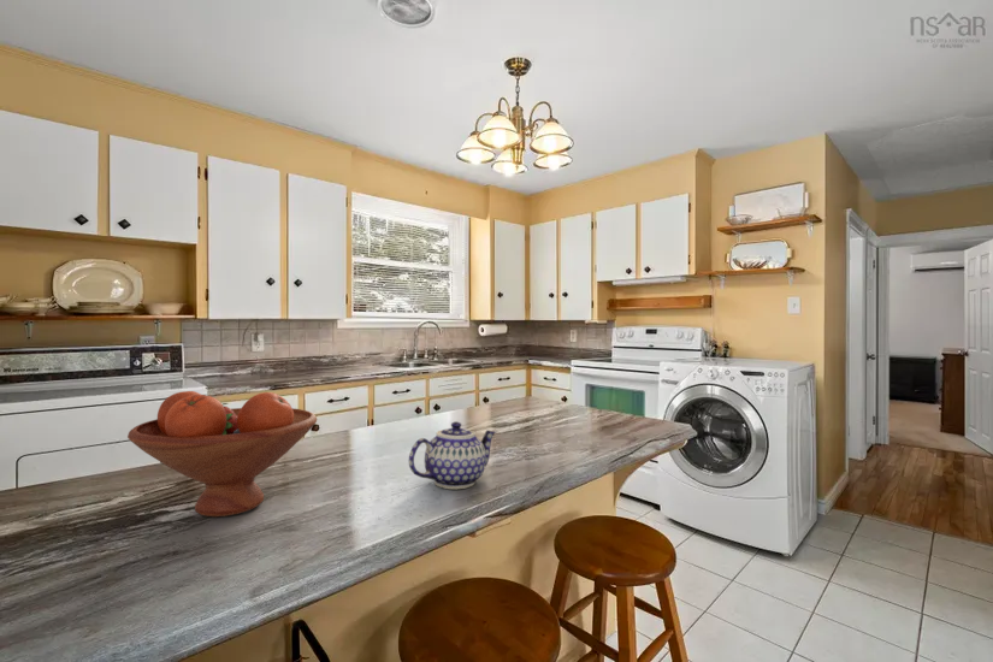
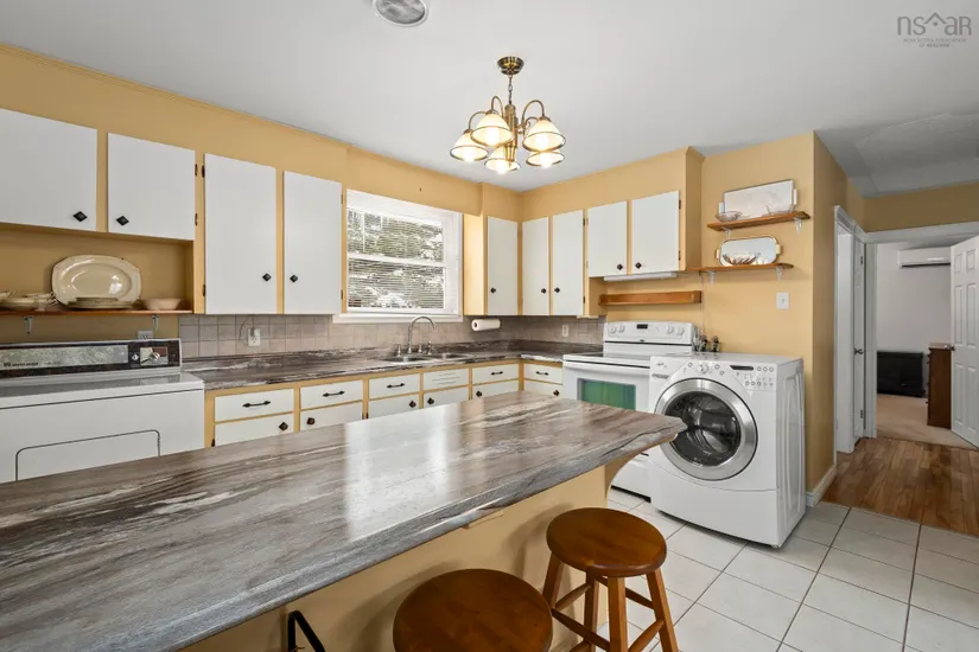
- fruit bowl (230, 447)
- teapot (455, 451)
